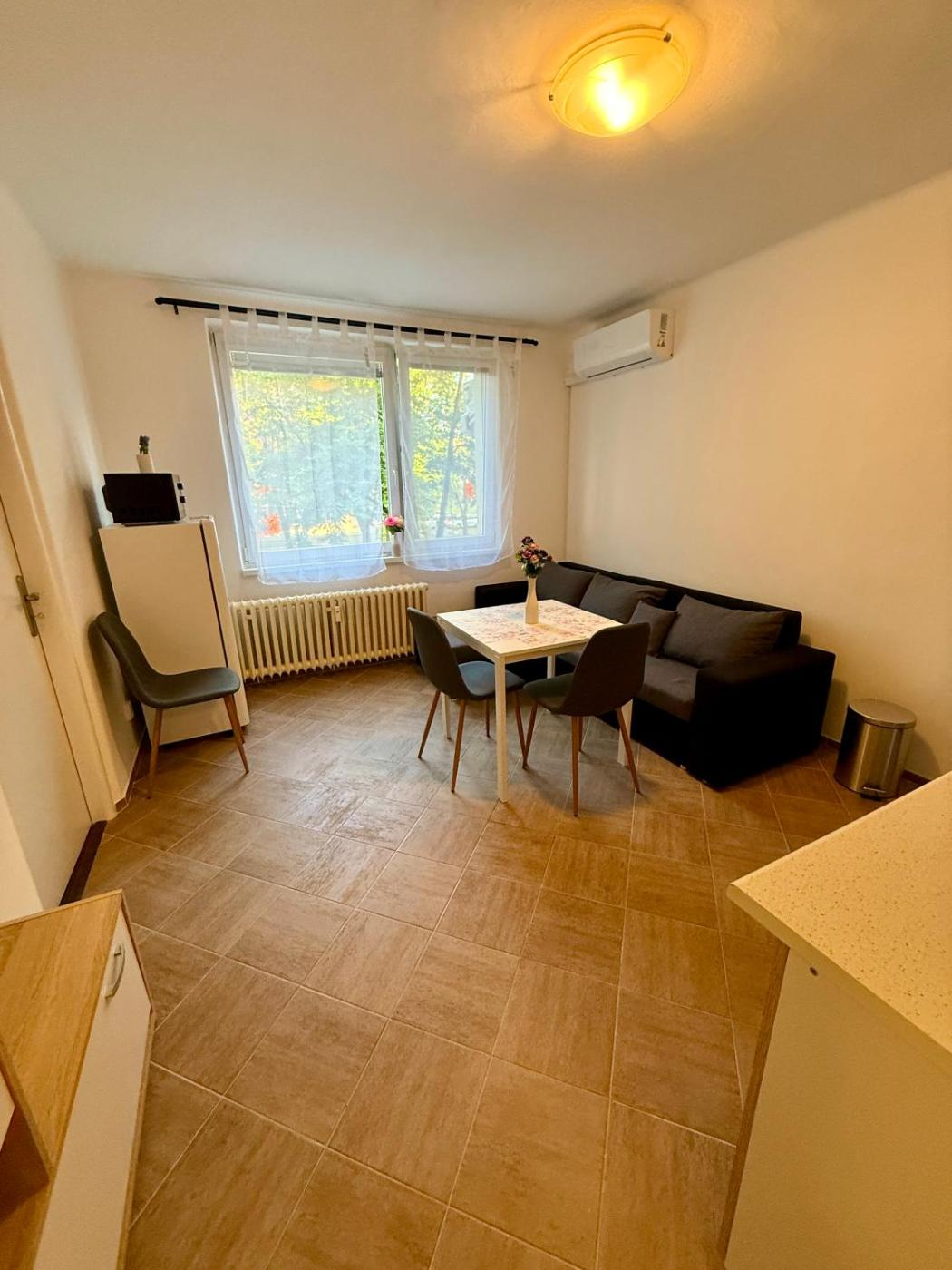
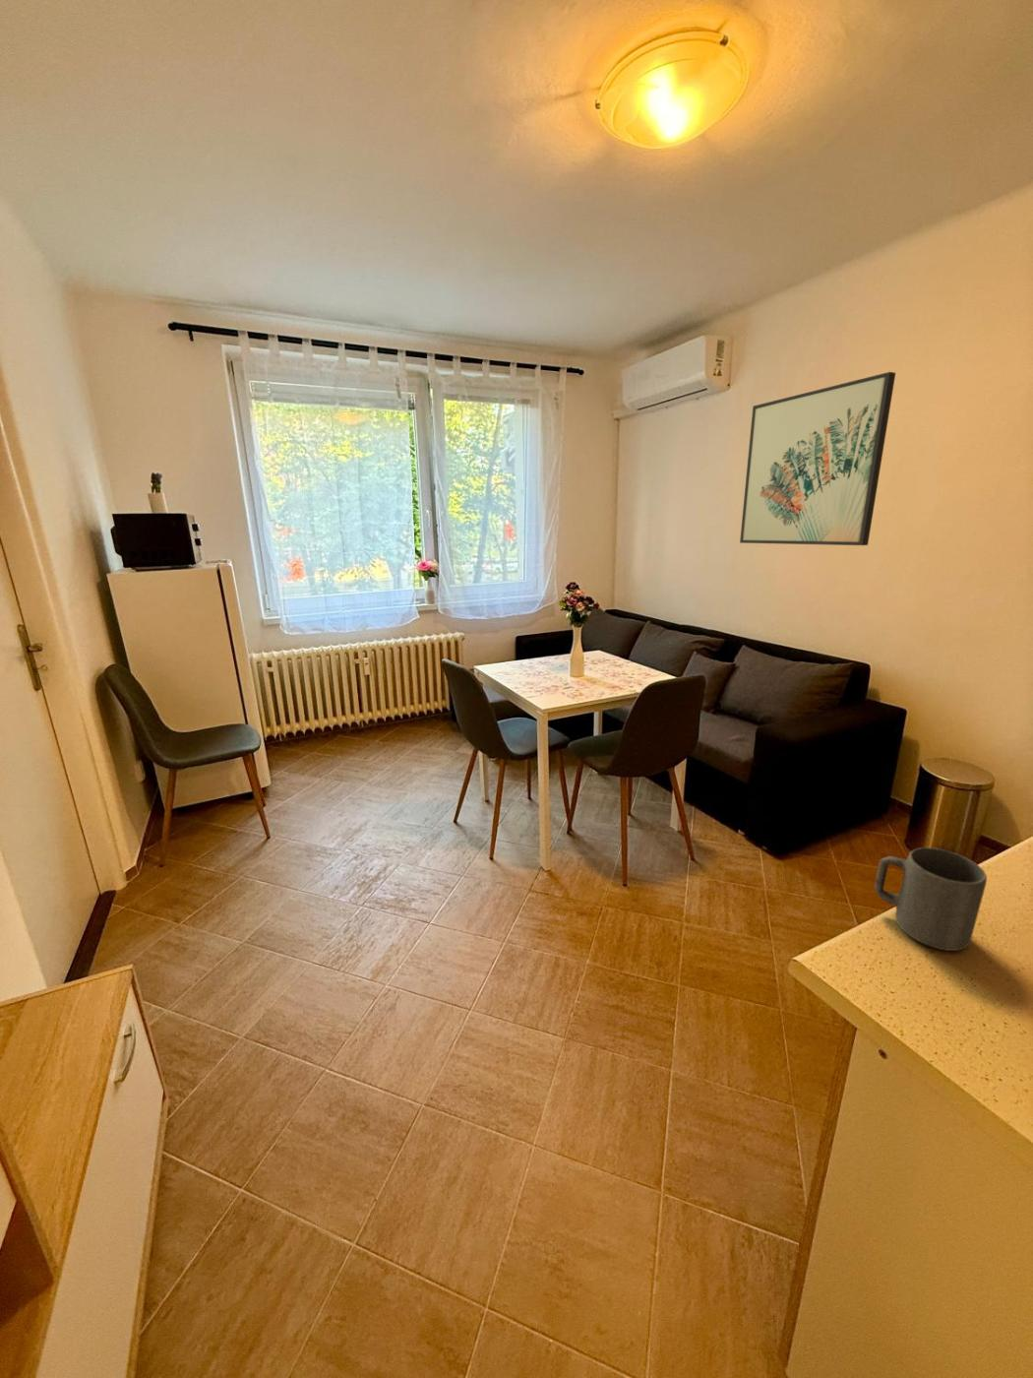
+ wall art (806, 471)
+ mug (924, 893)
